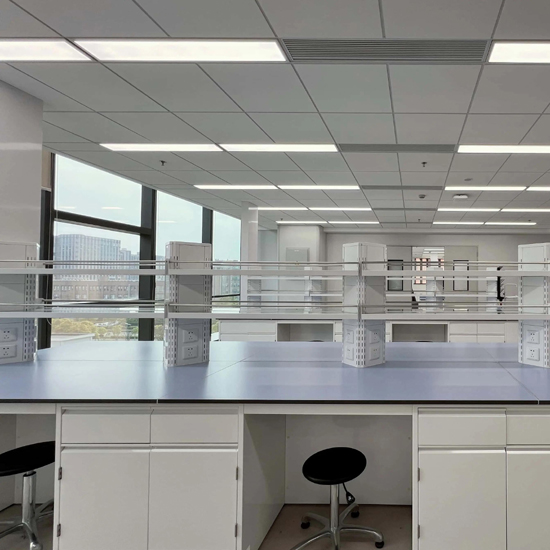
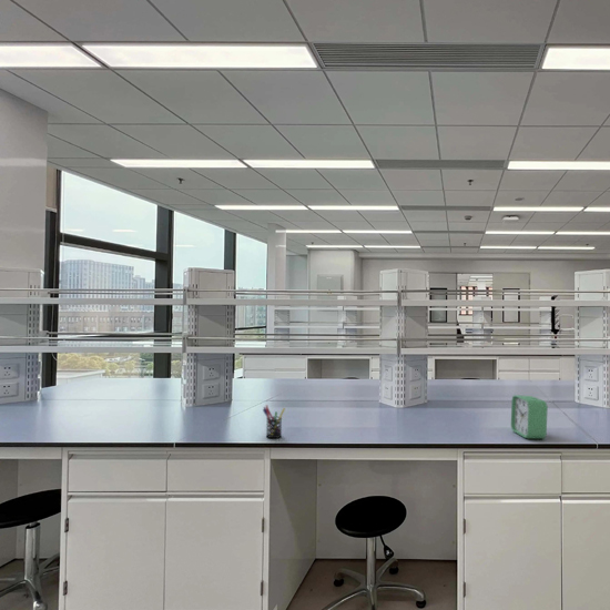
+ pen holder (273, 420)
+ alarm clock (528, 416)
